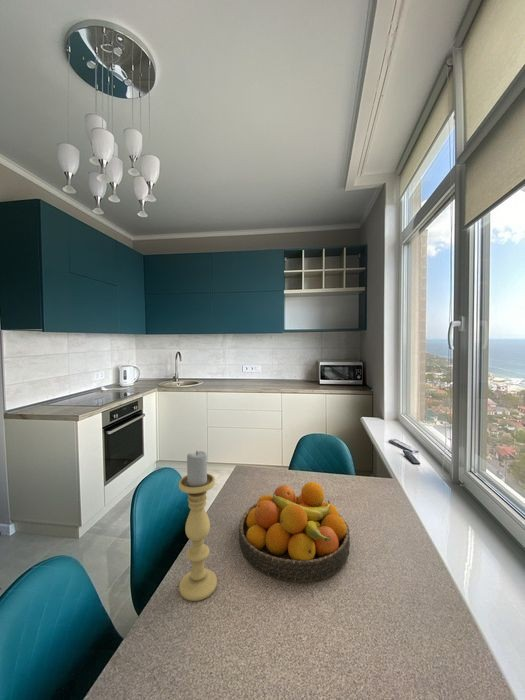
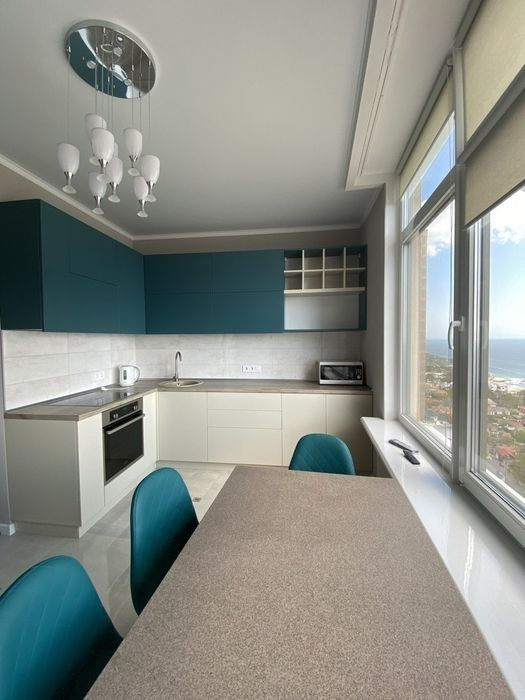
- candle holder (197, 518)
- fruit bowl (293, 516)
